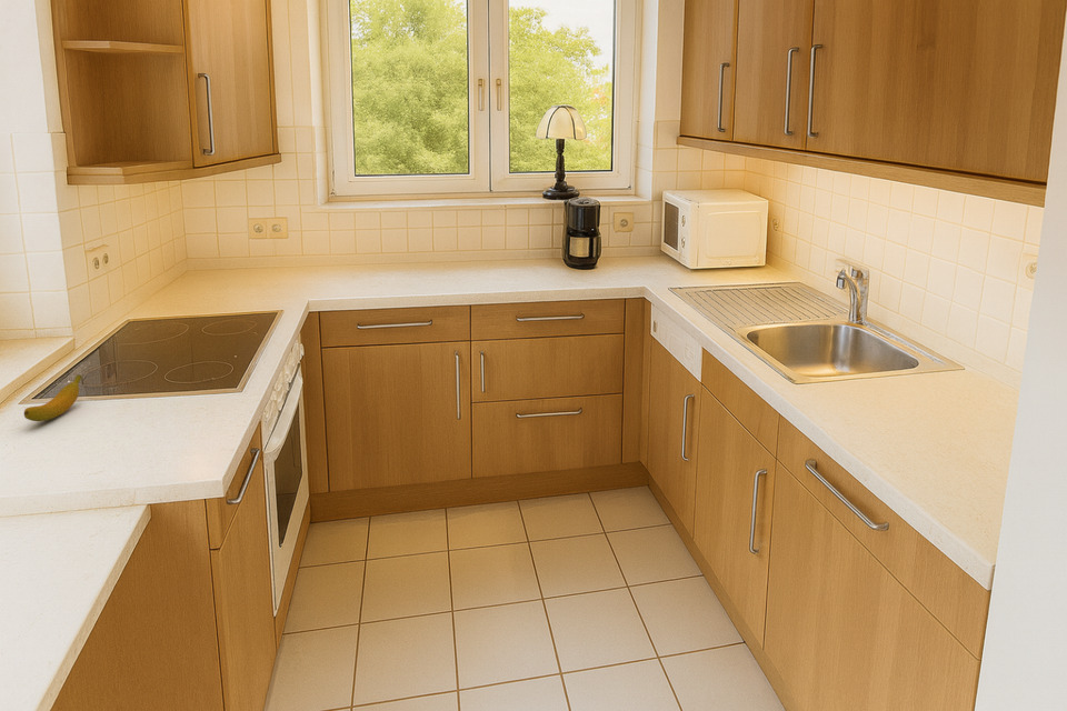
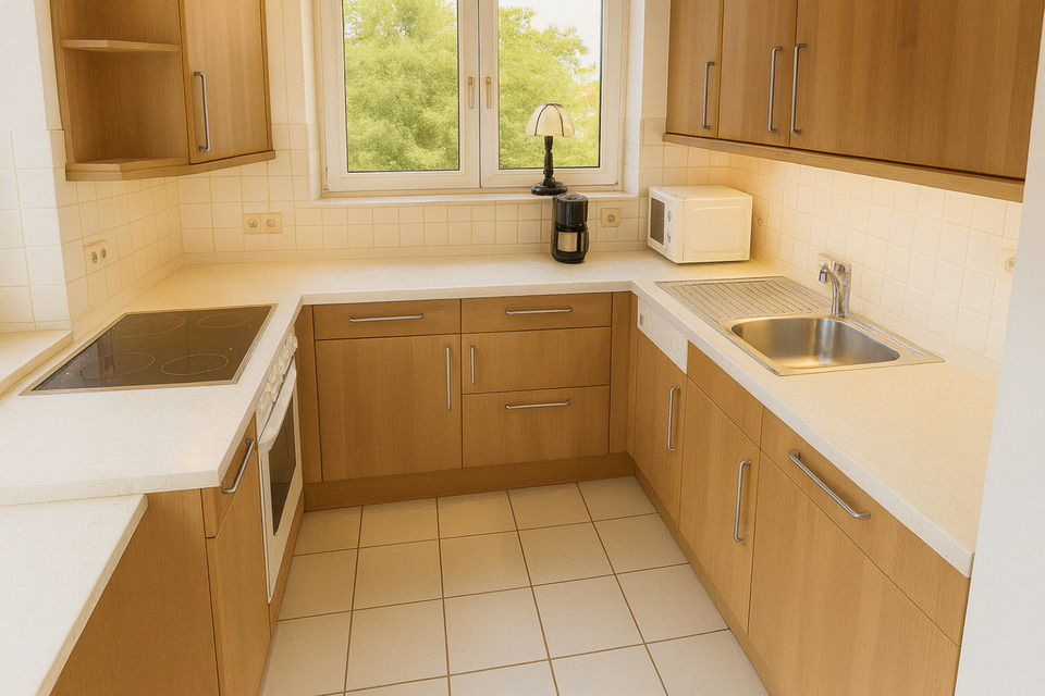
- banana (54, 400)
